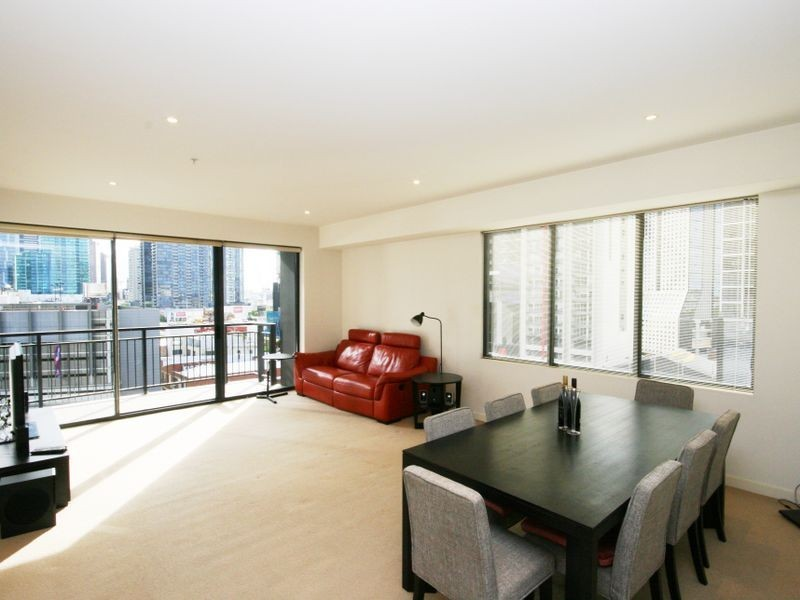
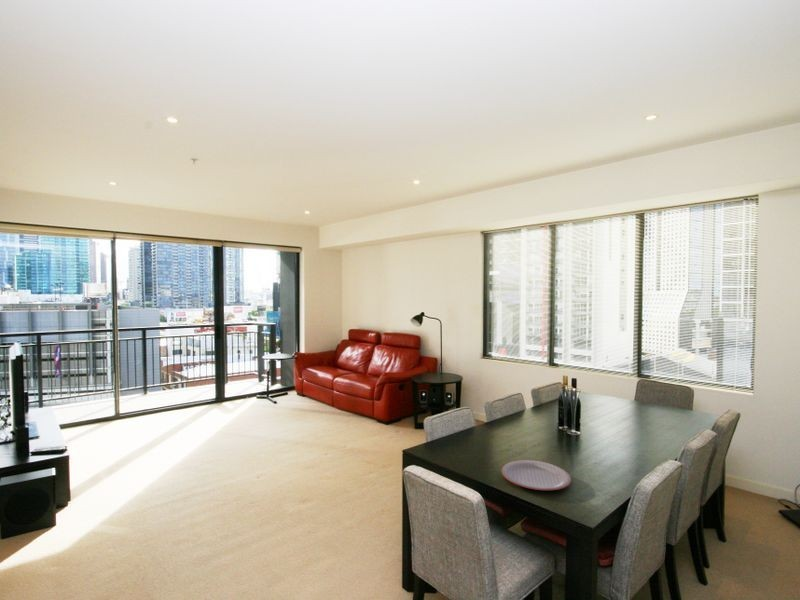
+ plate (535, 476)
